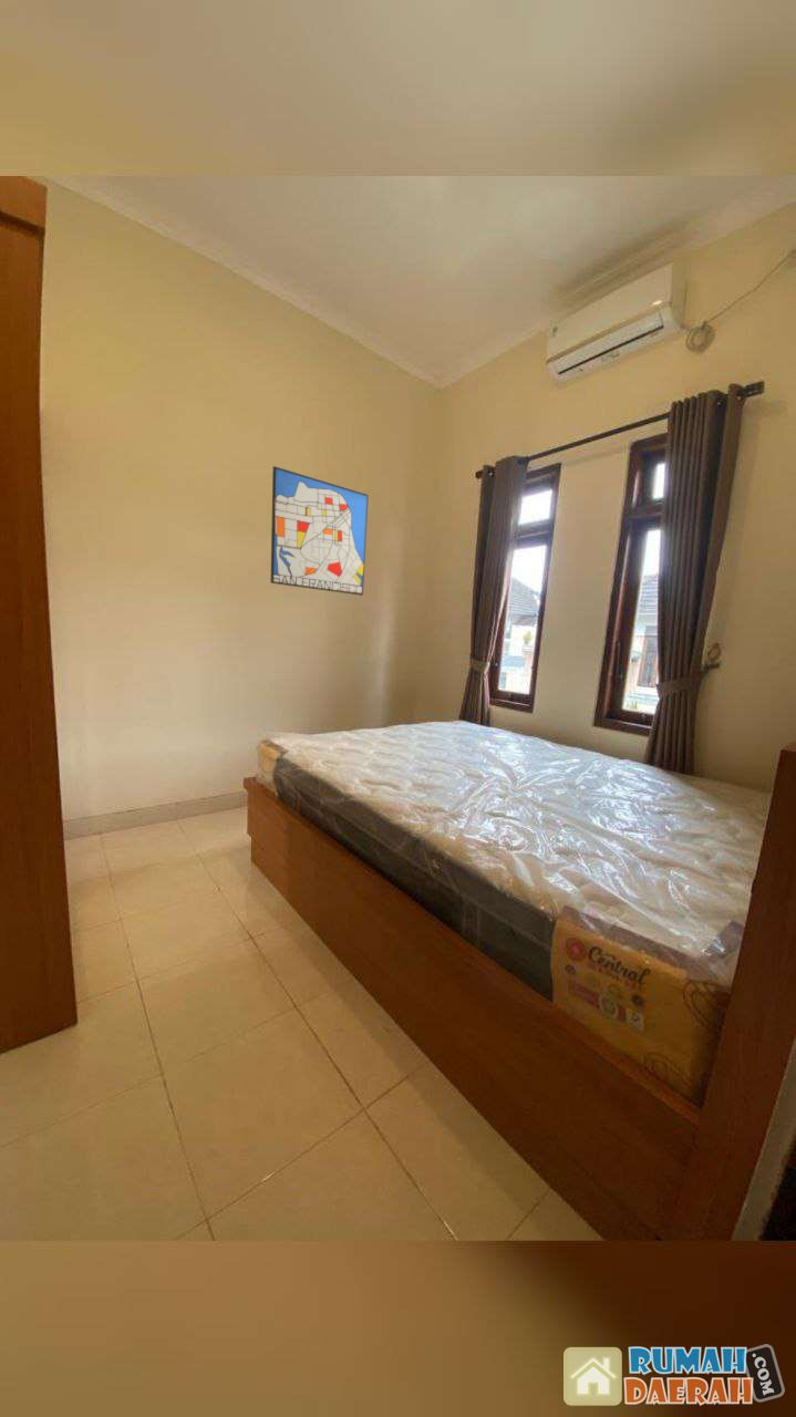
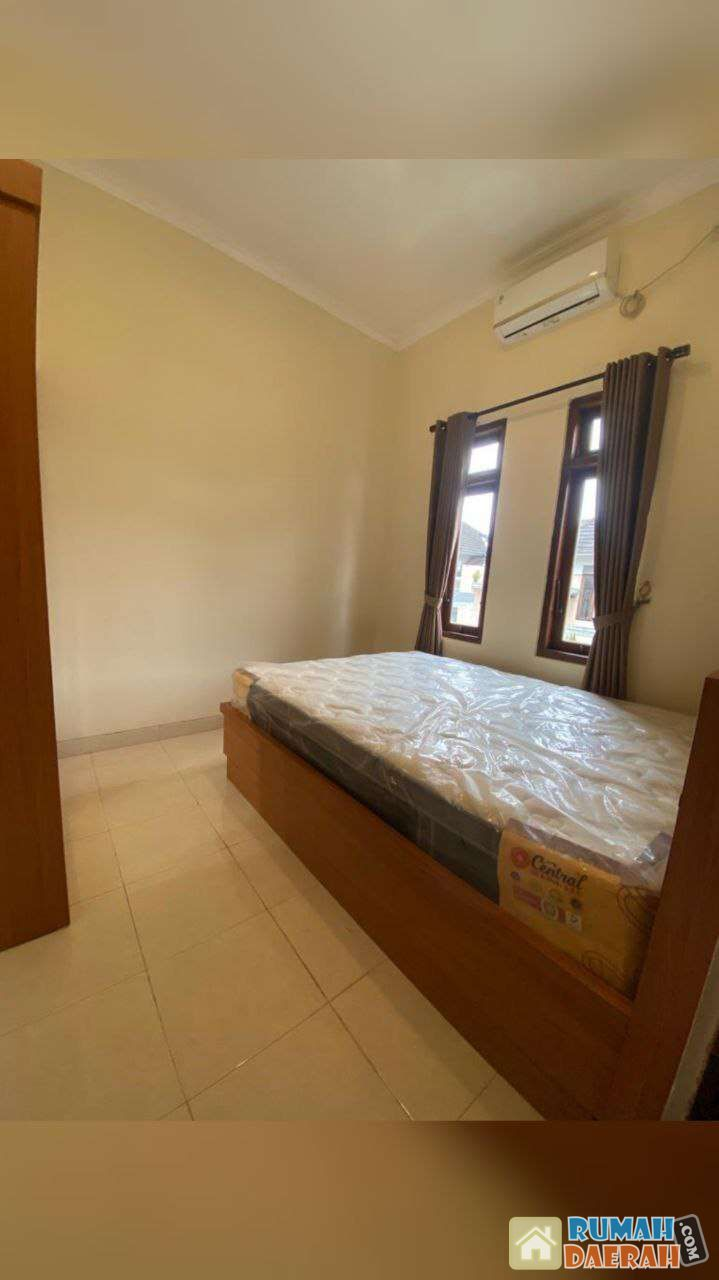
- wall art (321, 536)
